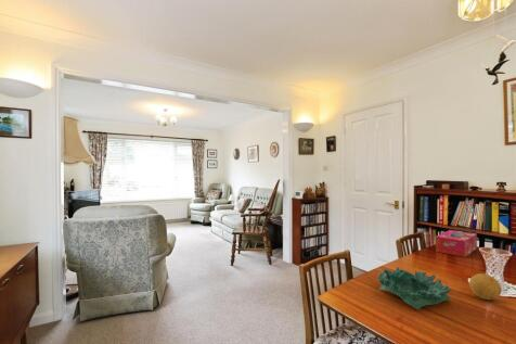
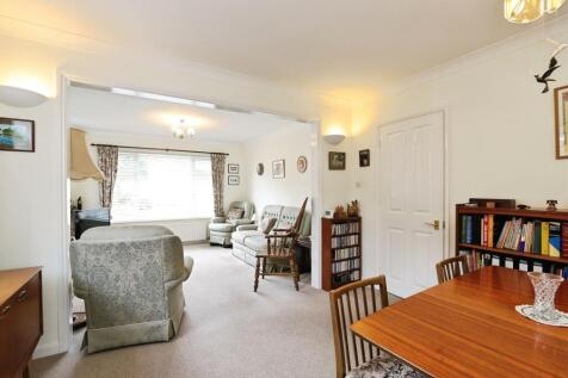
- tissue box (456, 242)
- decorative bowl (413, 286)
- fruit (485, 286)
